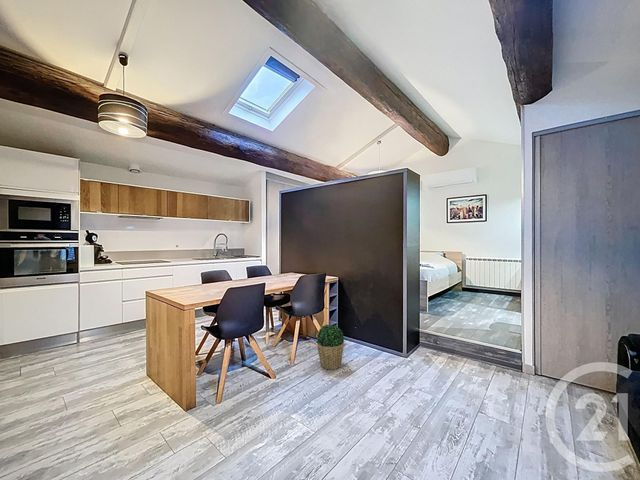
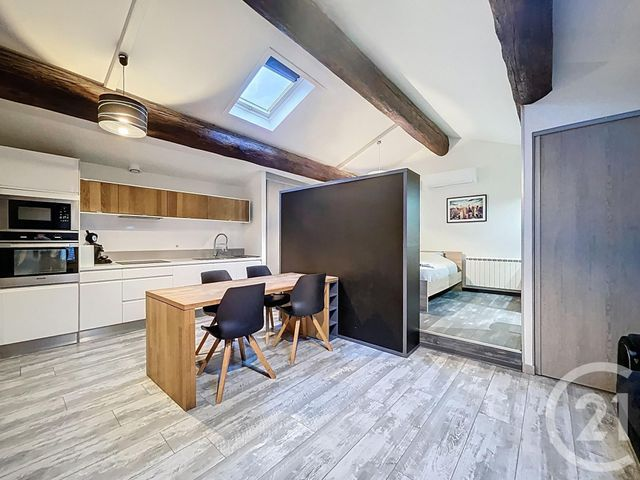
- potted plant (330, 345)
